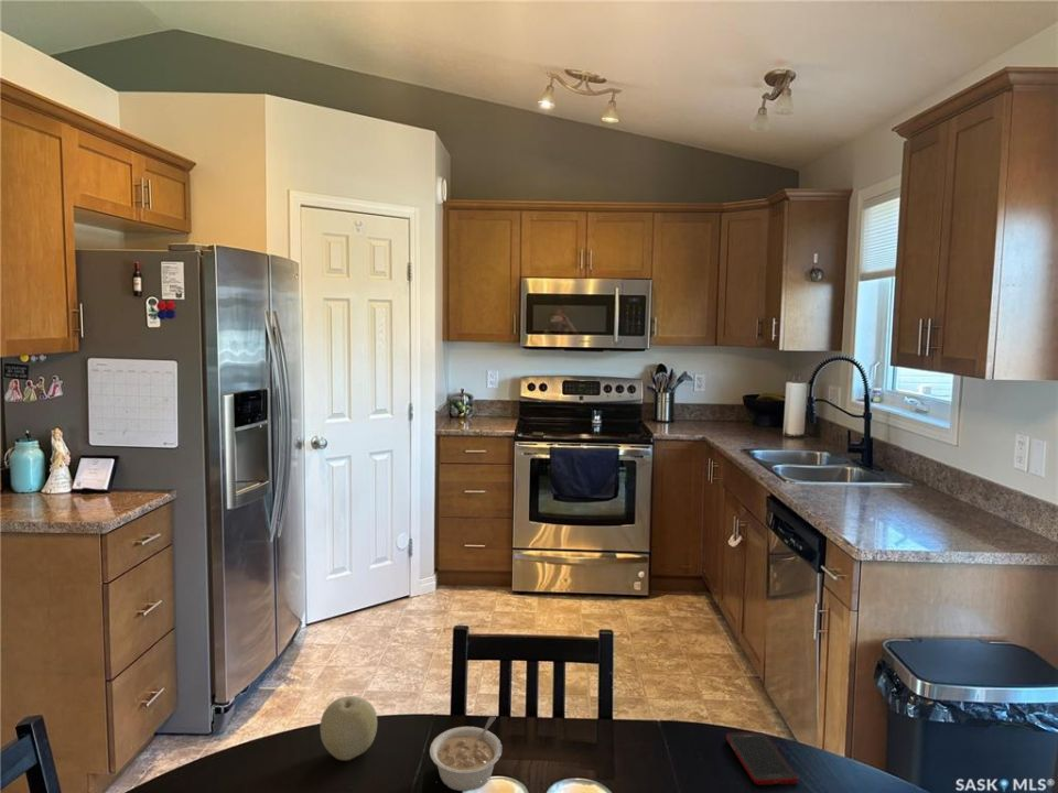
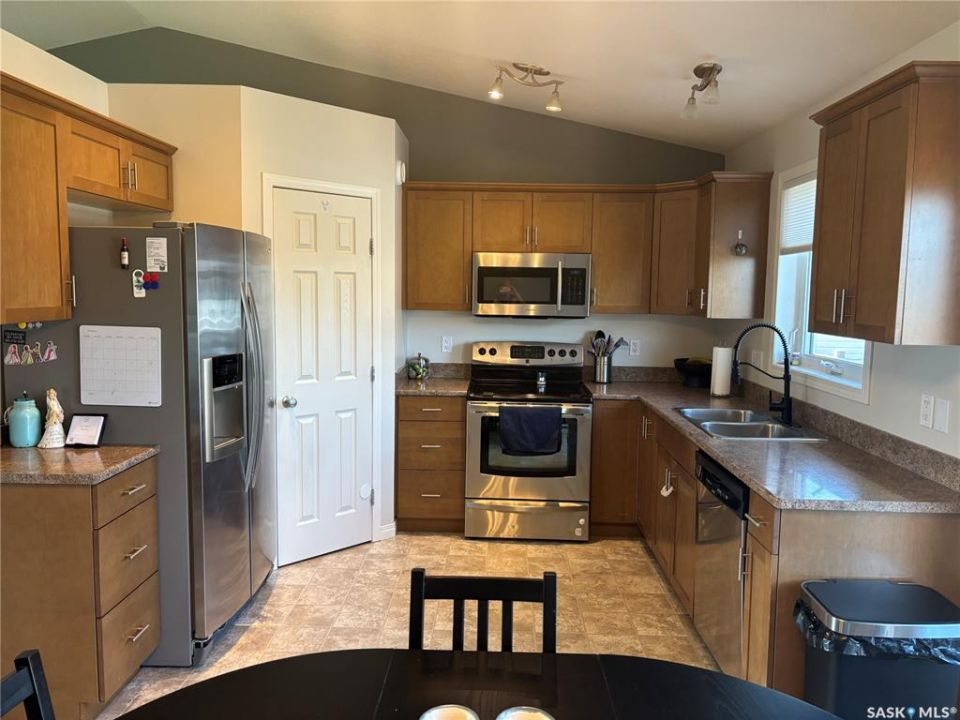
- cell phone (759, 757)
- fruit (348, 727)
- legume (465, 757)
